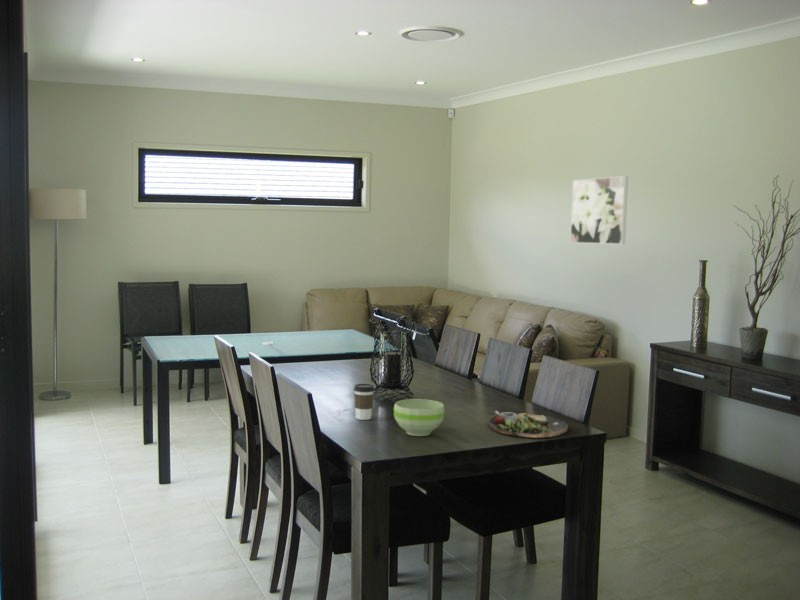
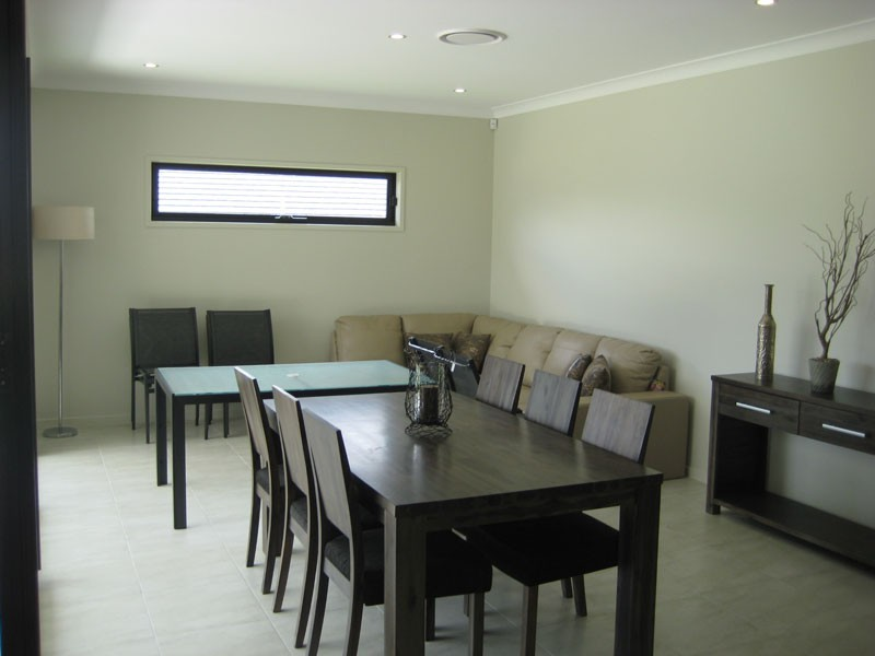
- dinner plate (527, 418)
- bowl (418, 418)
- coffee cup (363, 401)
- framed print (597, 211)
